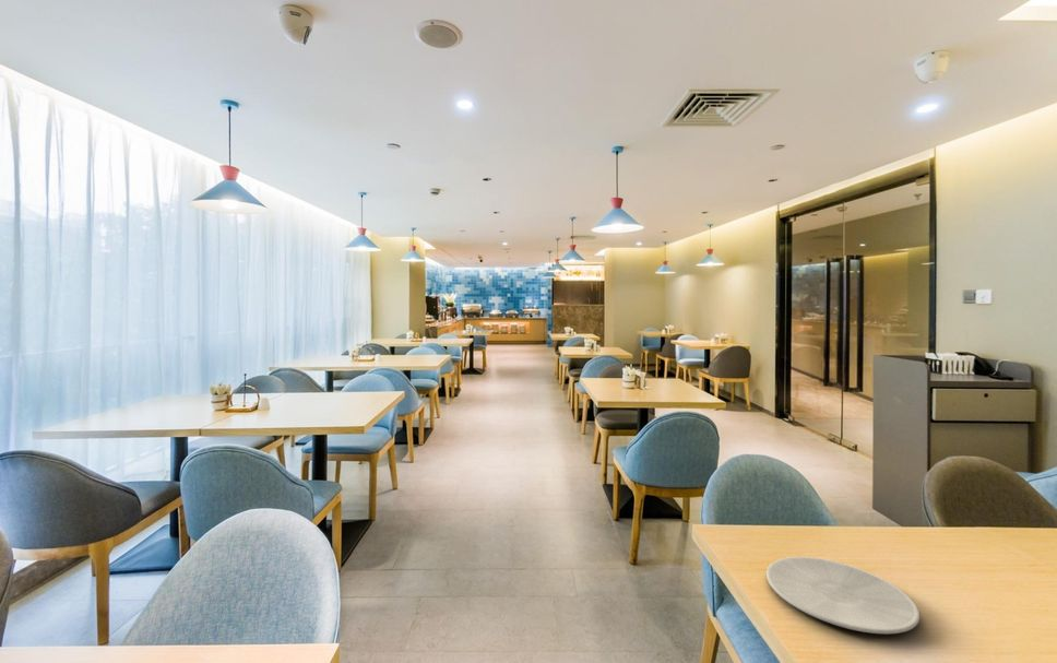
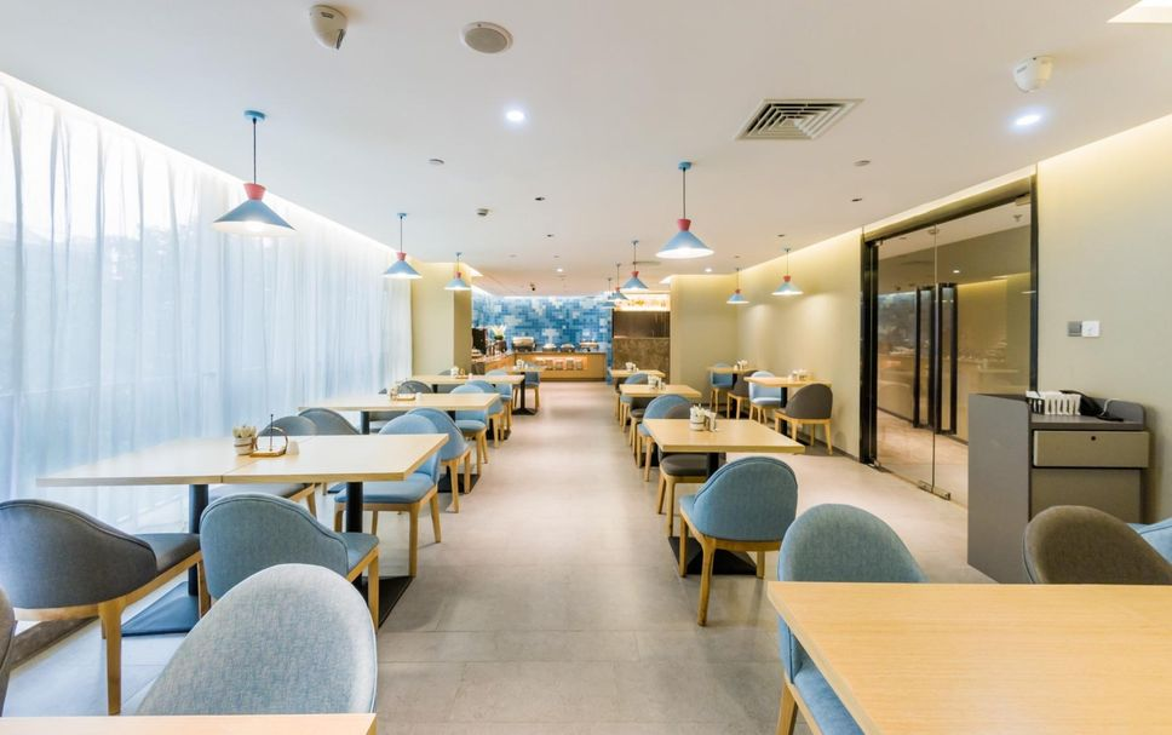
- plate (836, 592)
